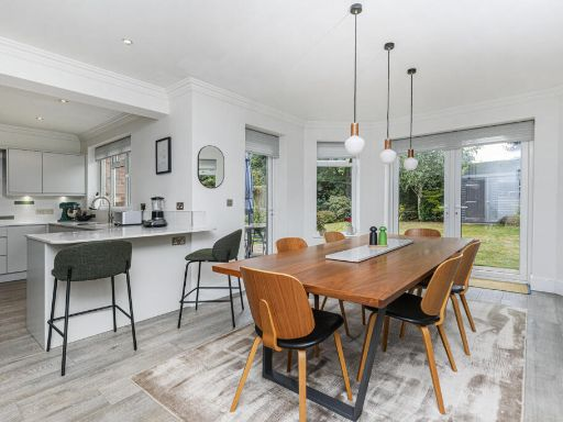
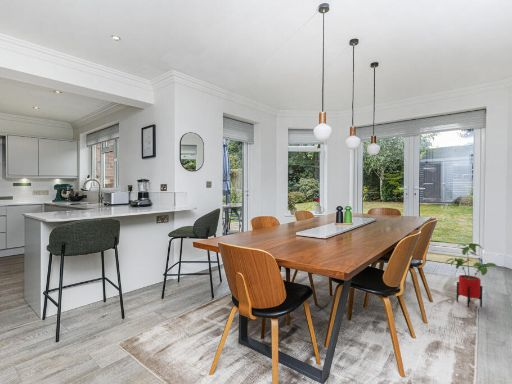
+ house plant (469, 275)
